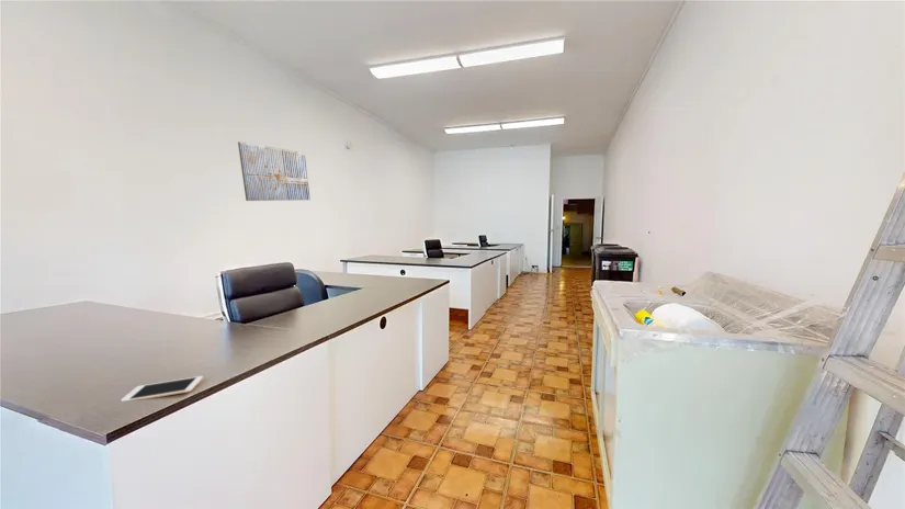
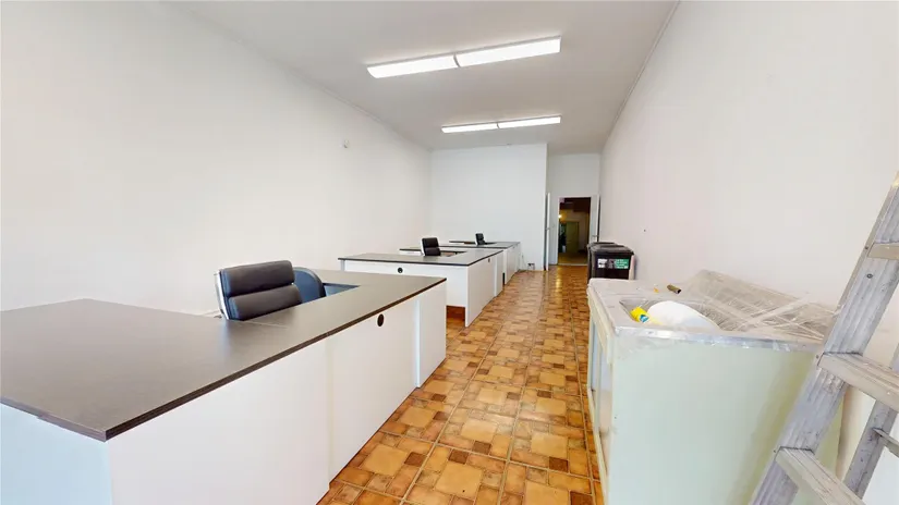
- wall art (278, 174)
- cell phone (163, 388)
